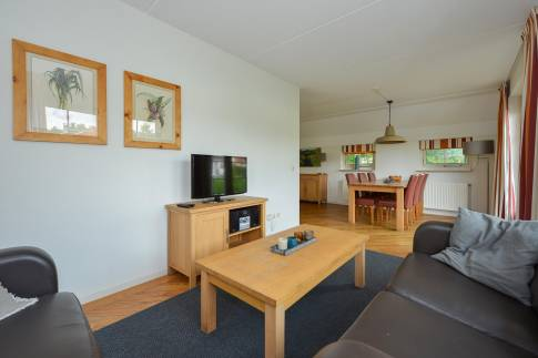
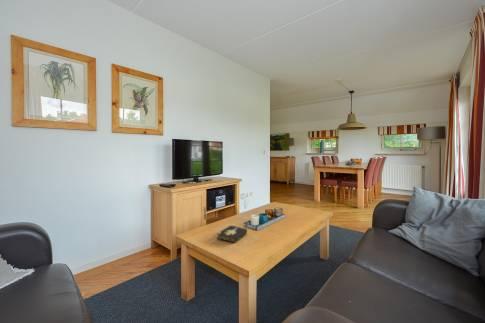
+ hardback book (232, 233)
